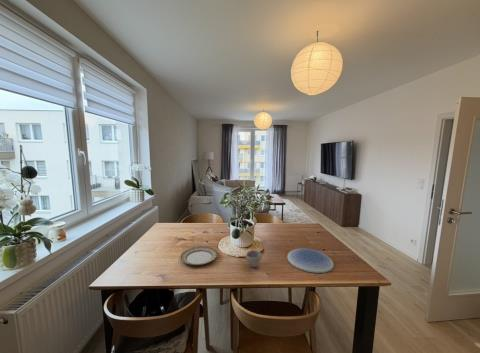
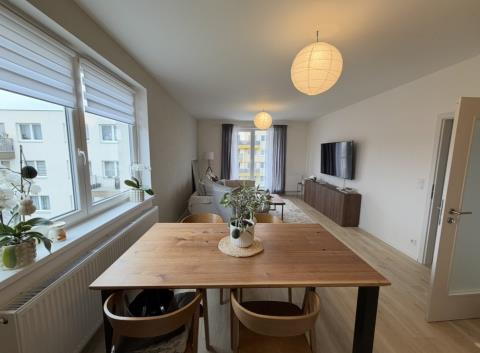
- plate (199, 256)
- cup (253, 258)
- plate (309, 257)
